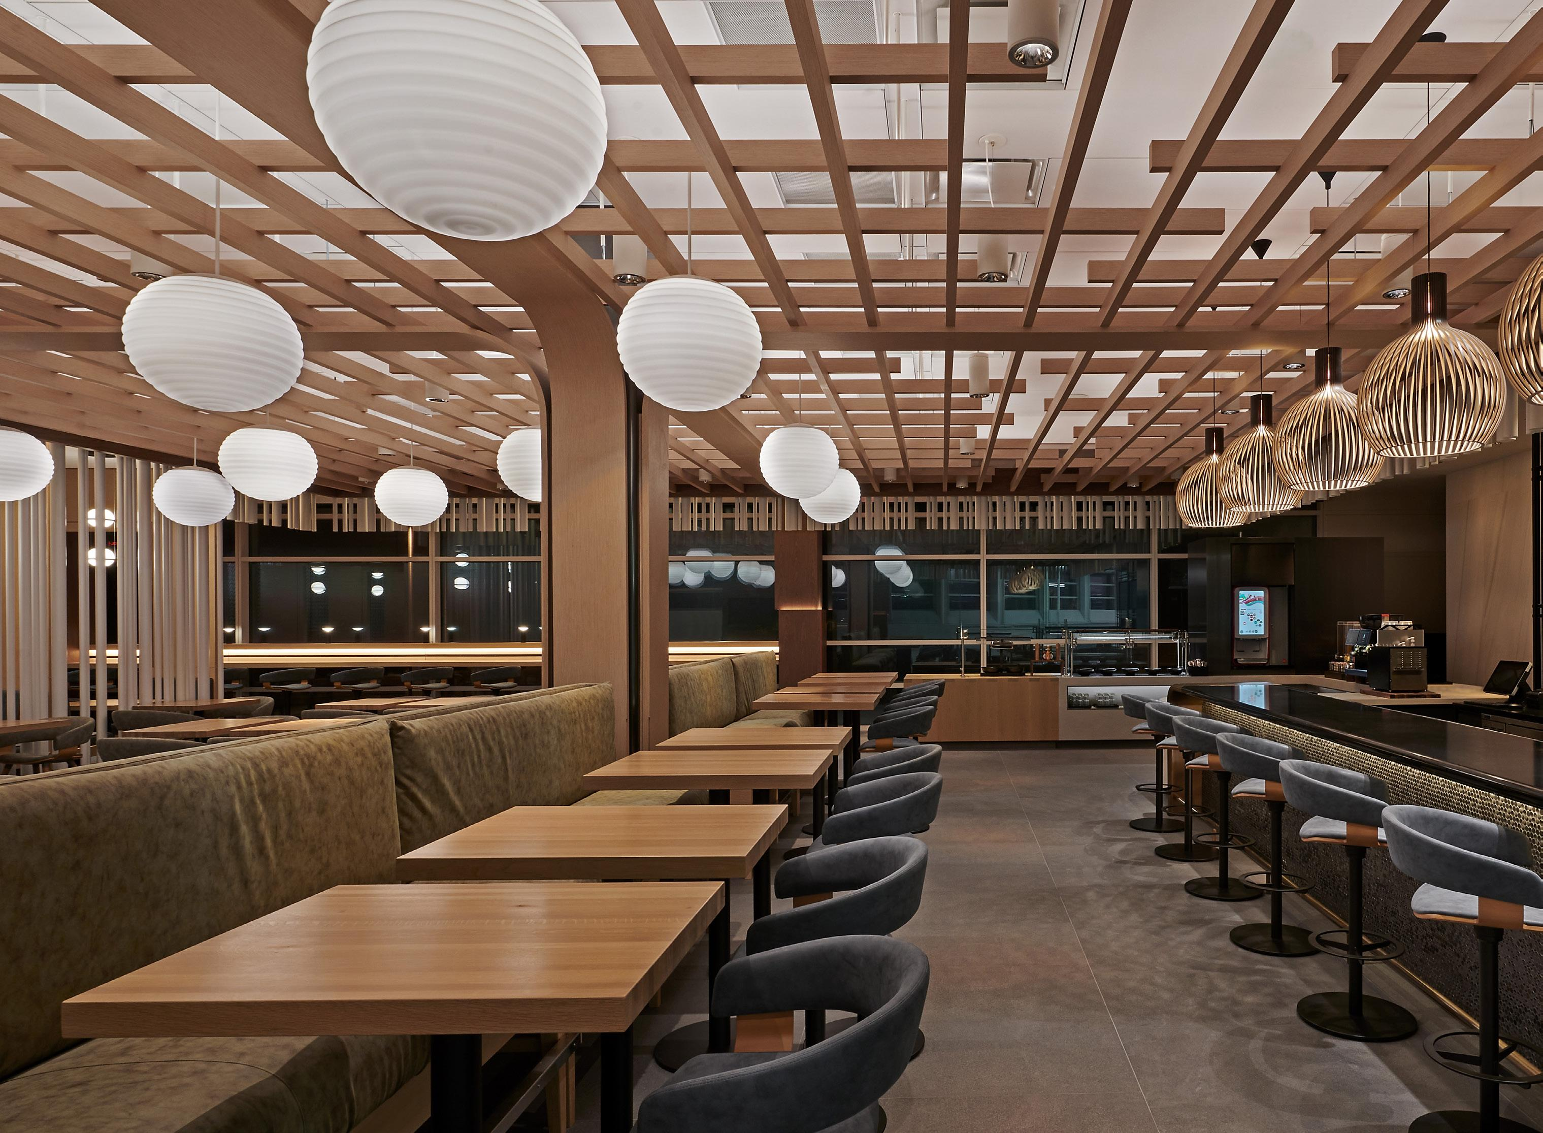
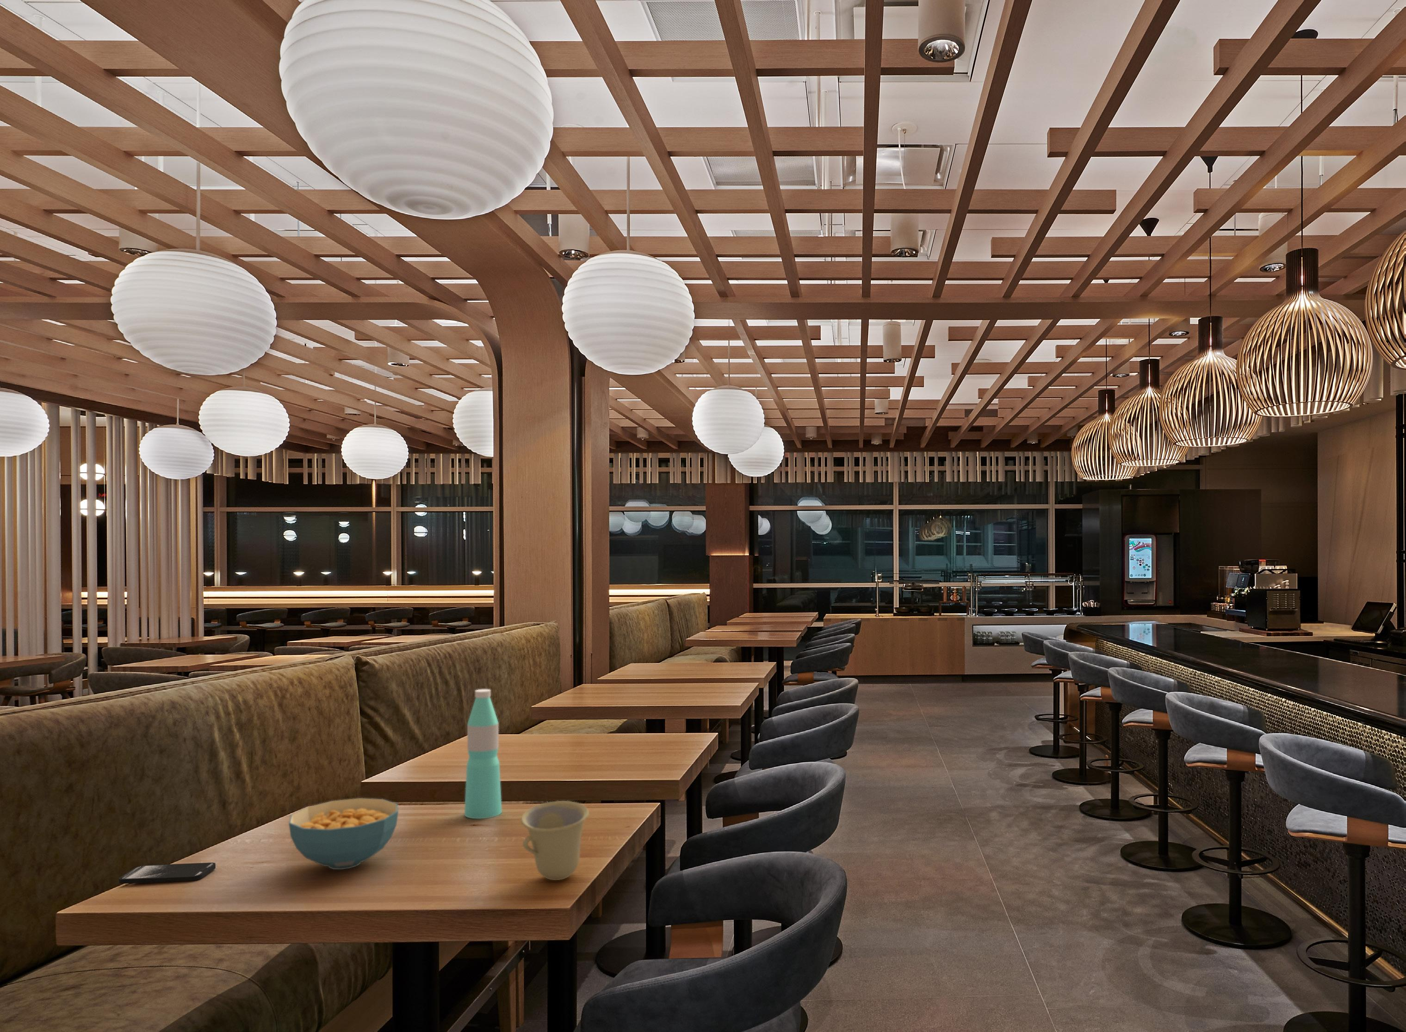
+ water bottle (482, 752)
+ cup (556, 843)
+ cereal bowl (345, 838)
+ smartphone (168, 873)
